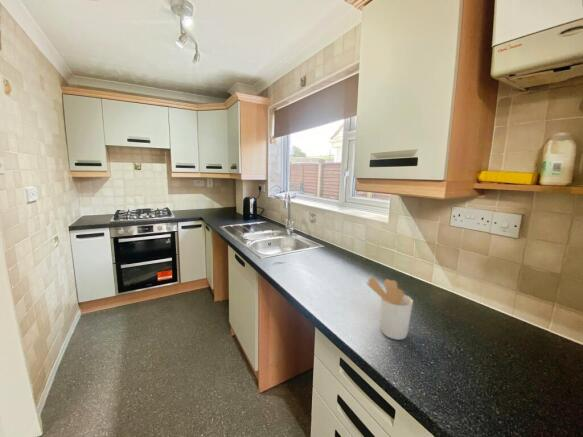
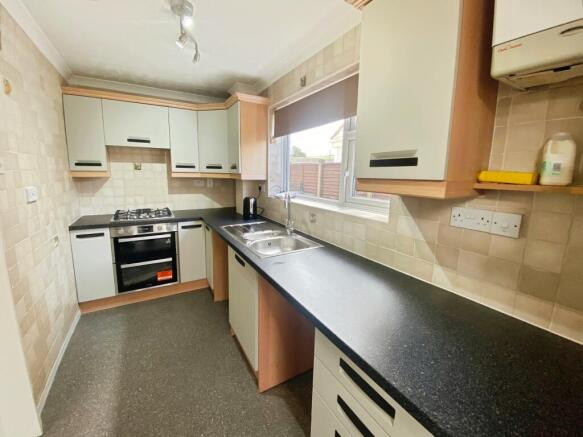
- utensil holder (387, 305)
